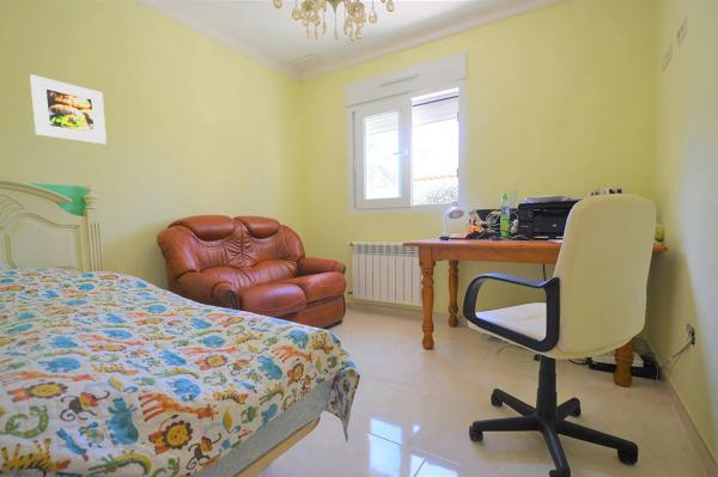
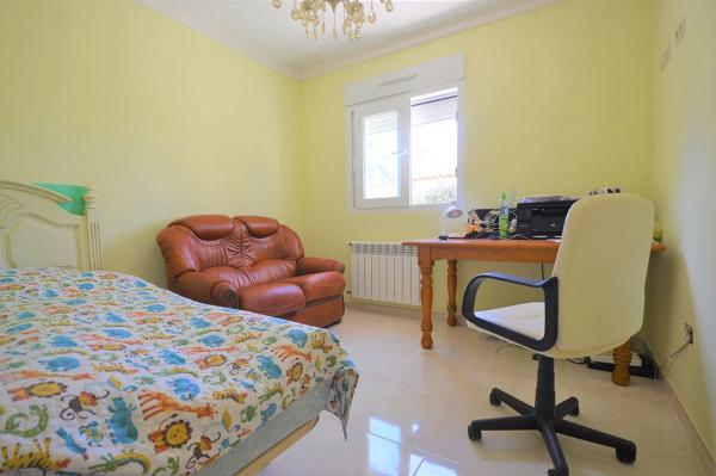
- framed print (71, 111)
